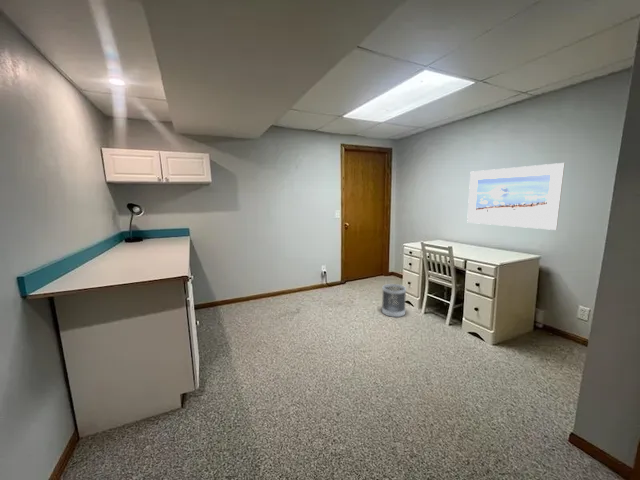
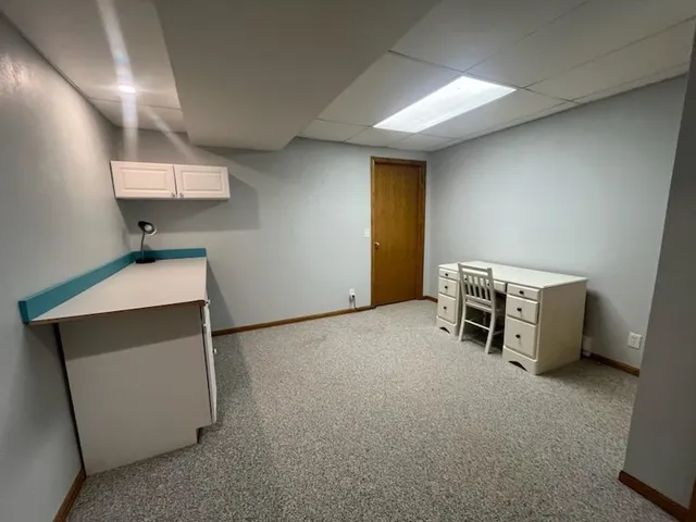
- wastebasket (393, 300)
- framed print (508, 197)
